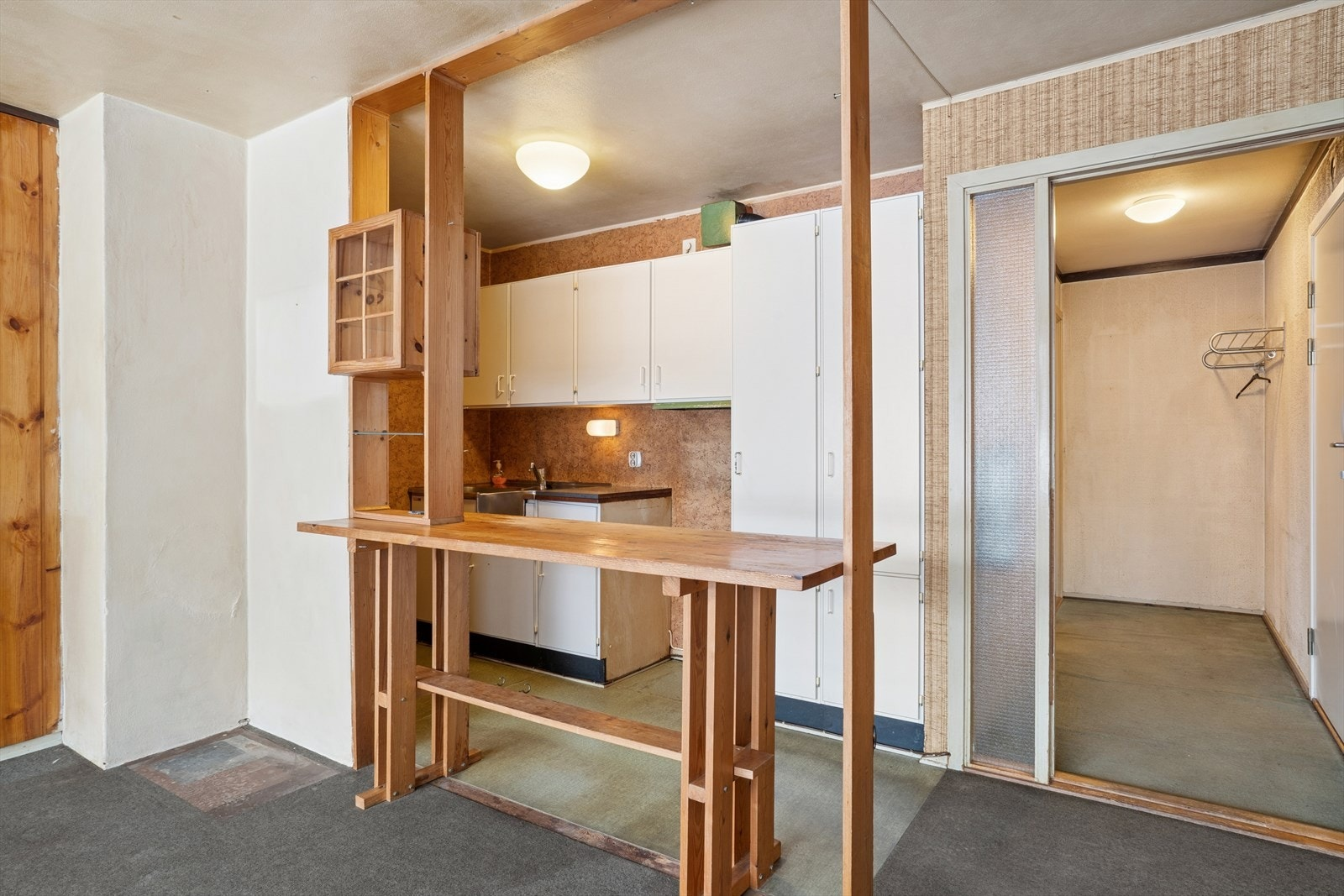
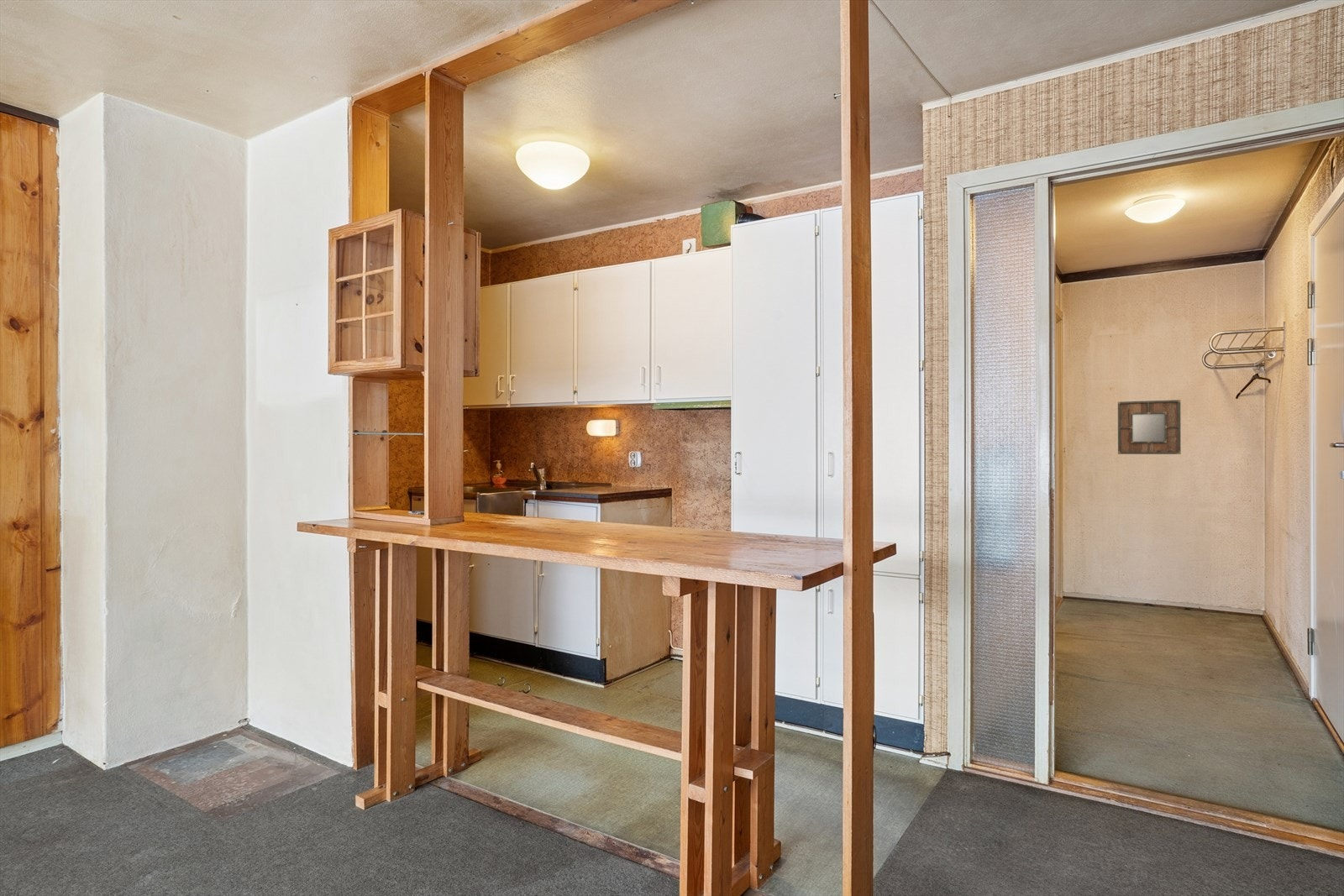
+ home mirror (1148, 427)
